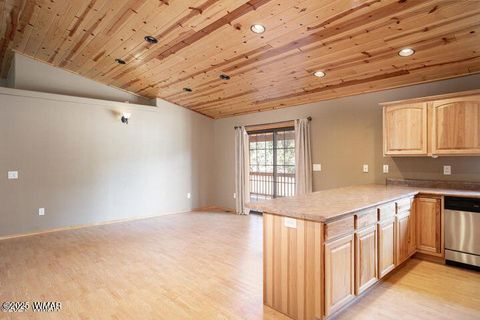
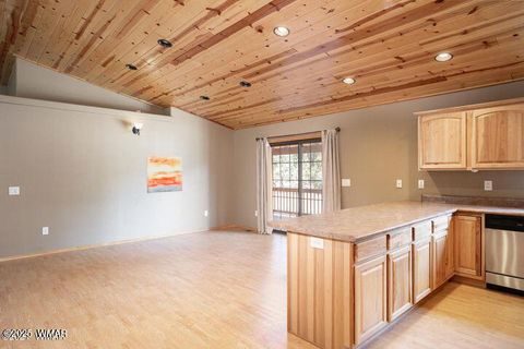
+ wall art (165, 173)
